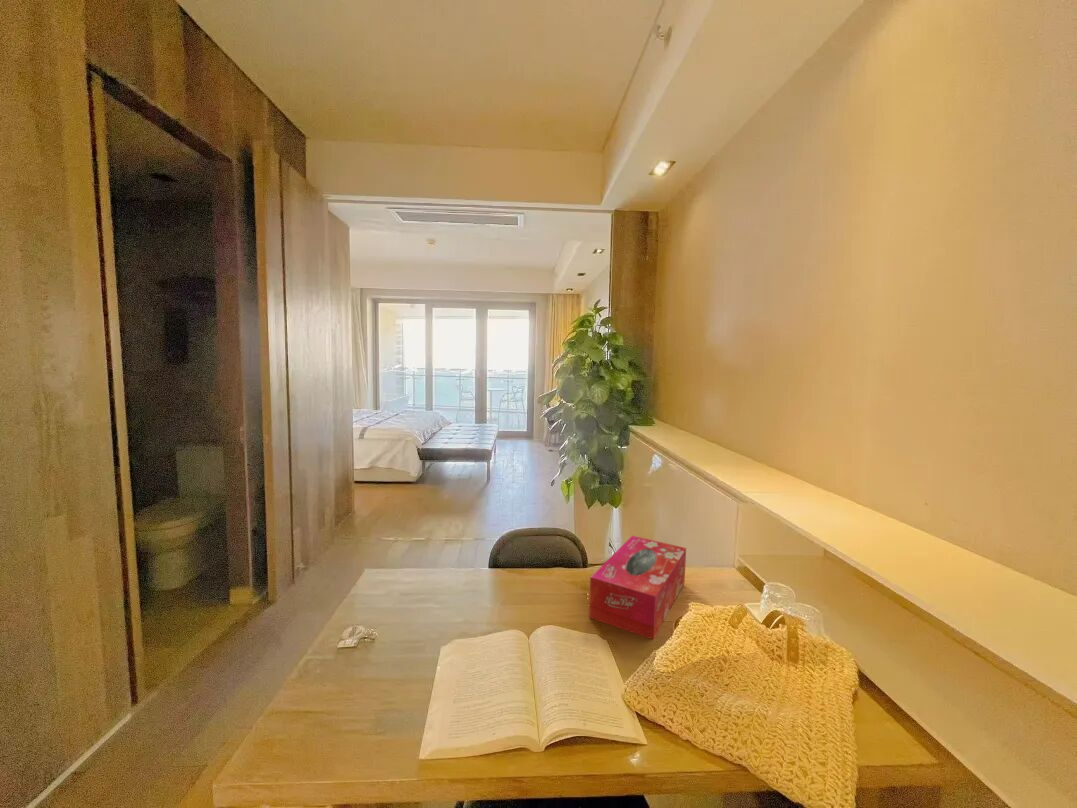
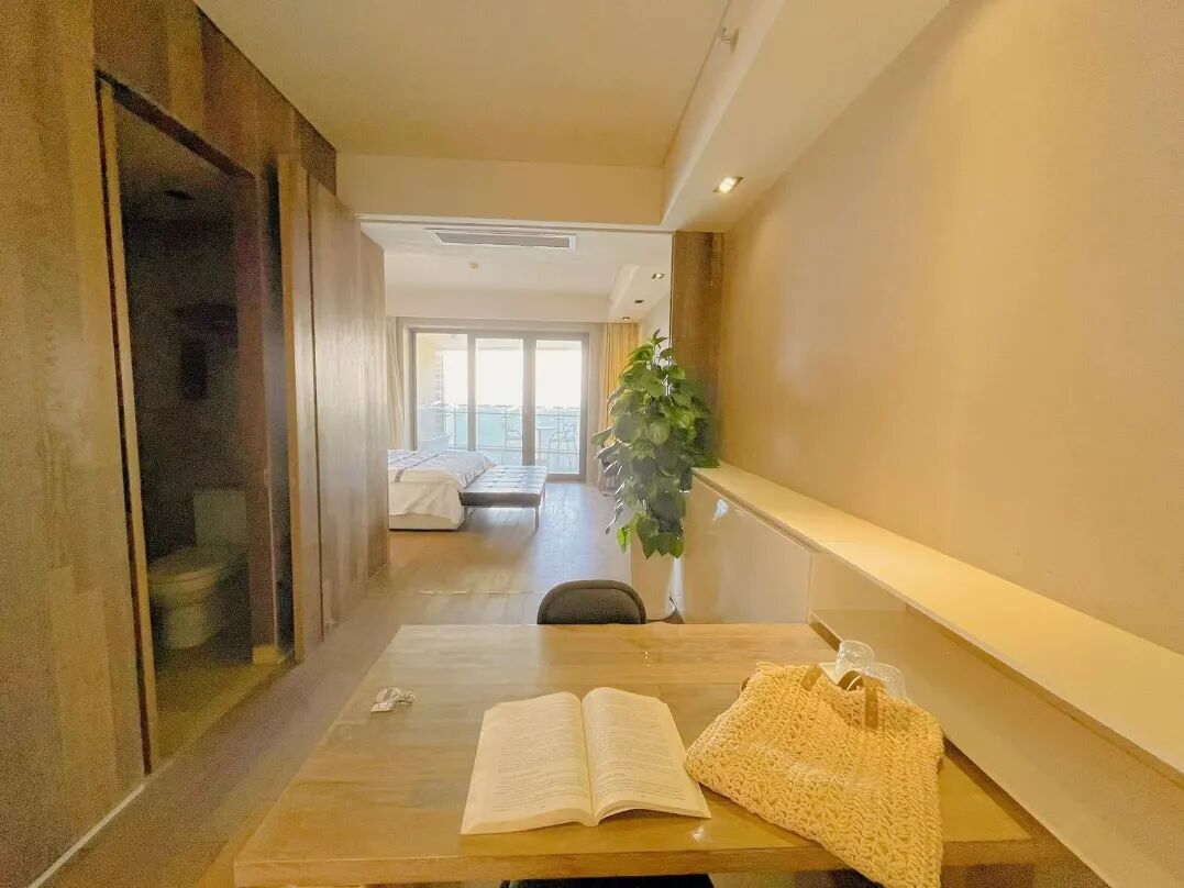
- tissue box (641, 580)
